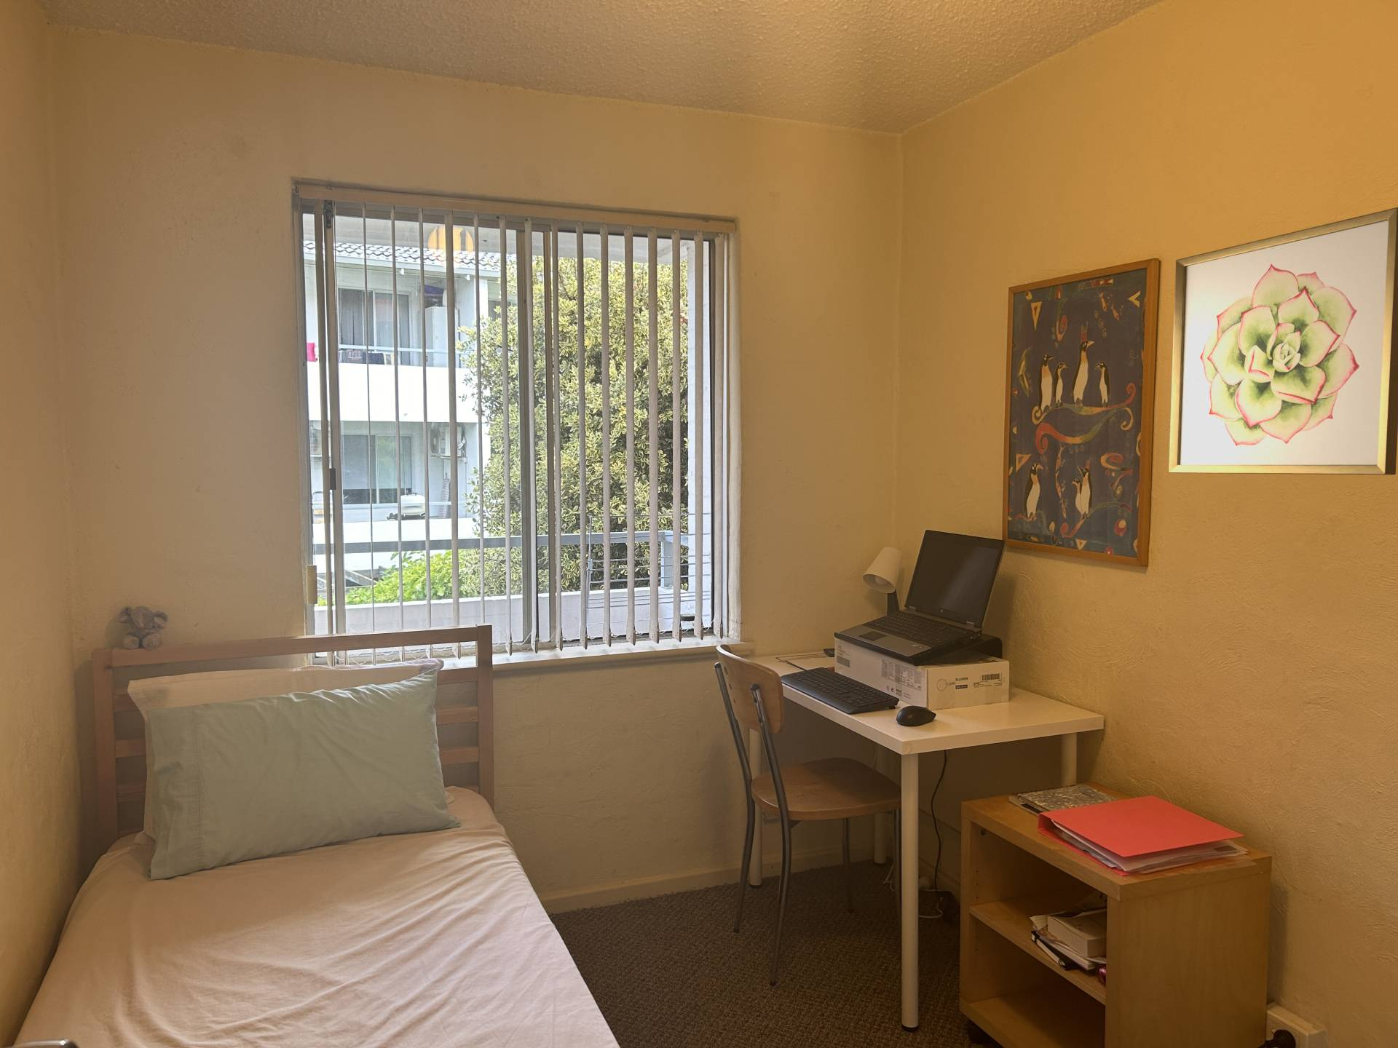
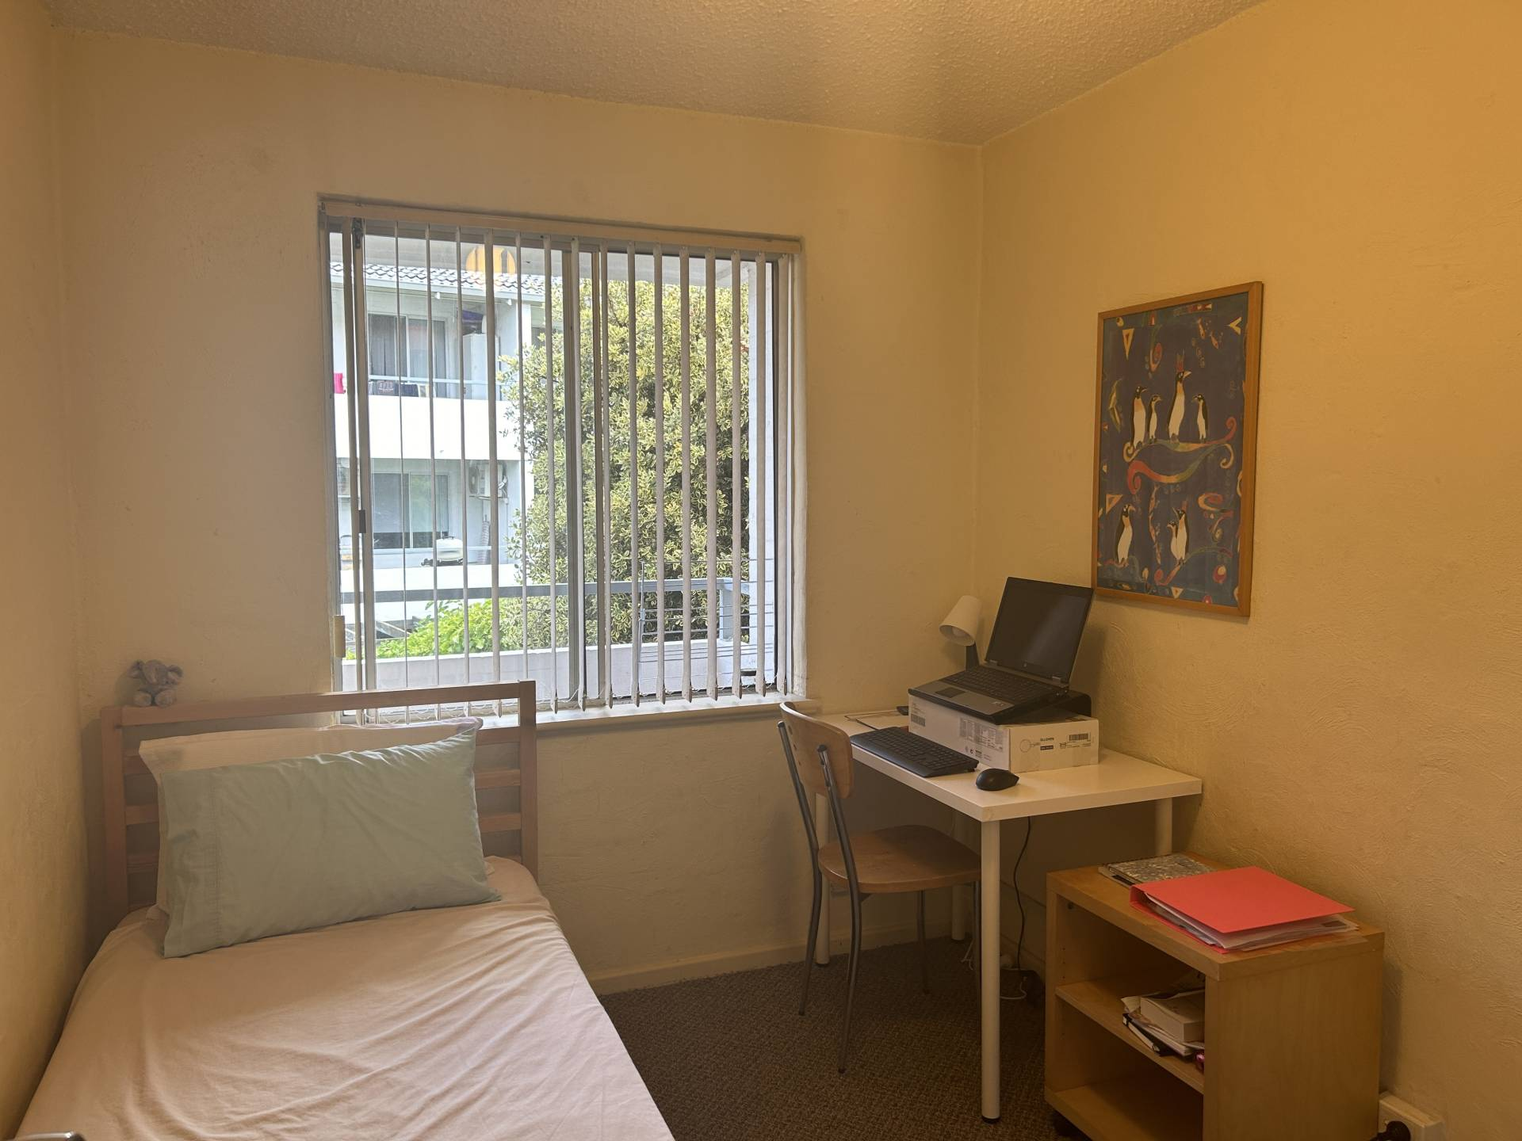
- wall art (1275, 356)
